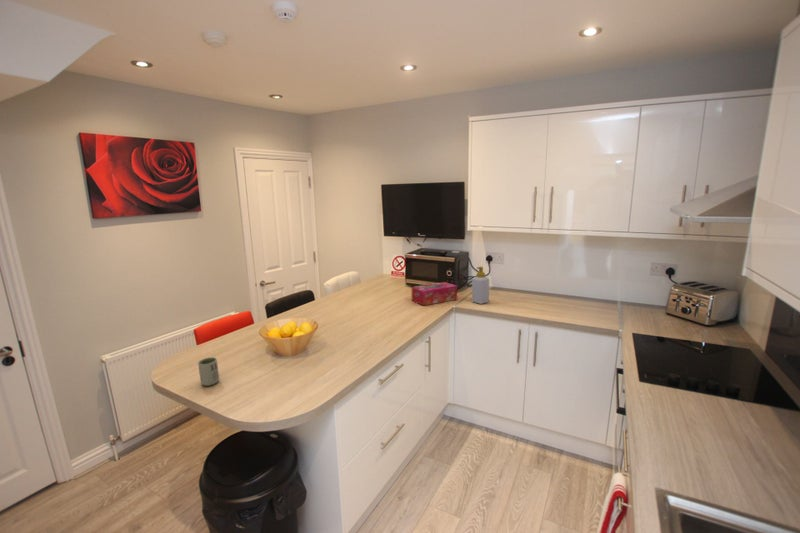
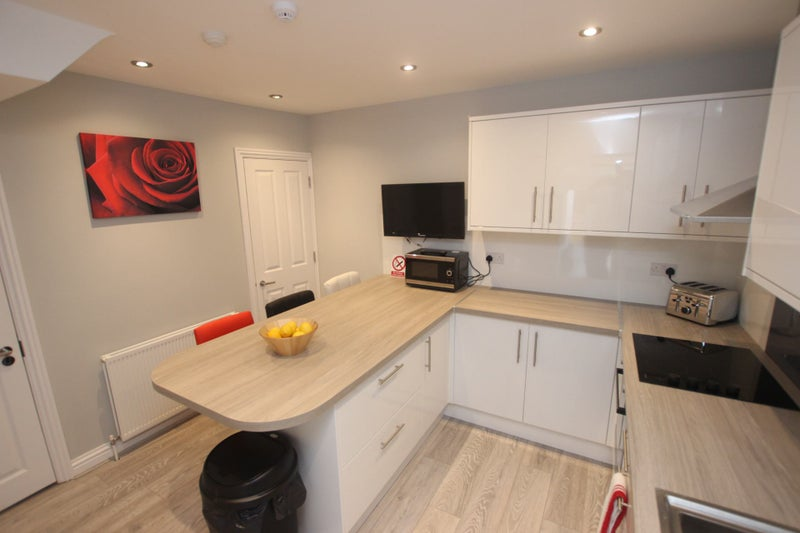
- soap bottle (480, 284)
- tissue box (434, 293)
- cup (209, 371)
